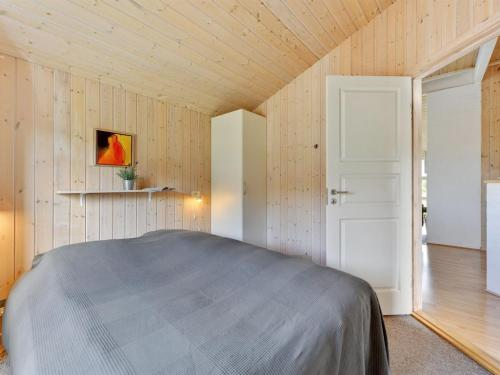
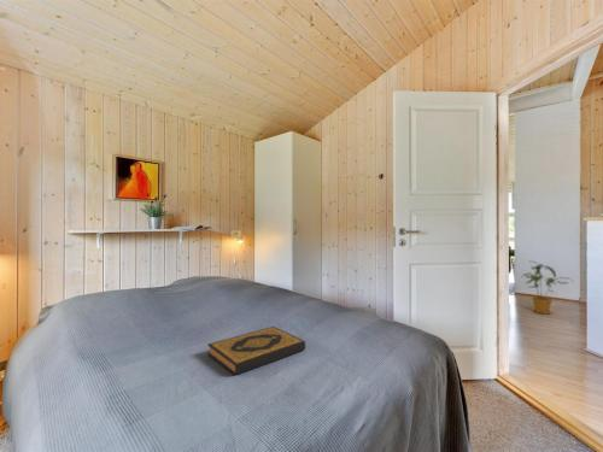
+ house plant (548, 289)
+ hardback book (257, 347)
